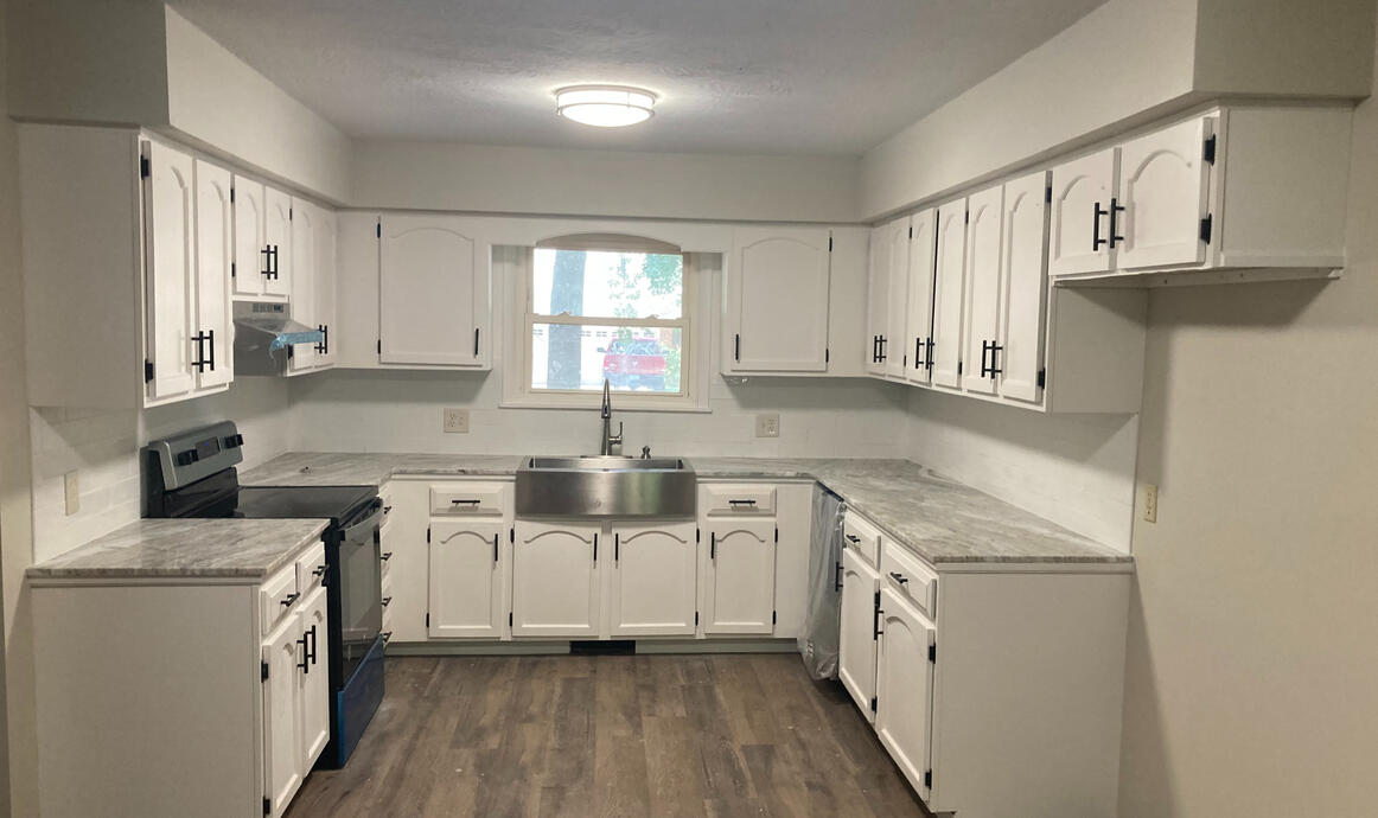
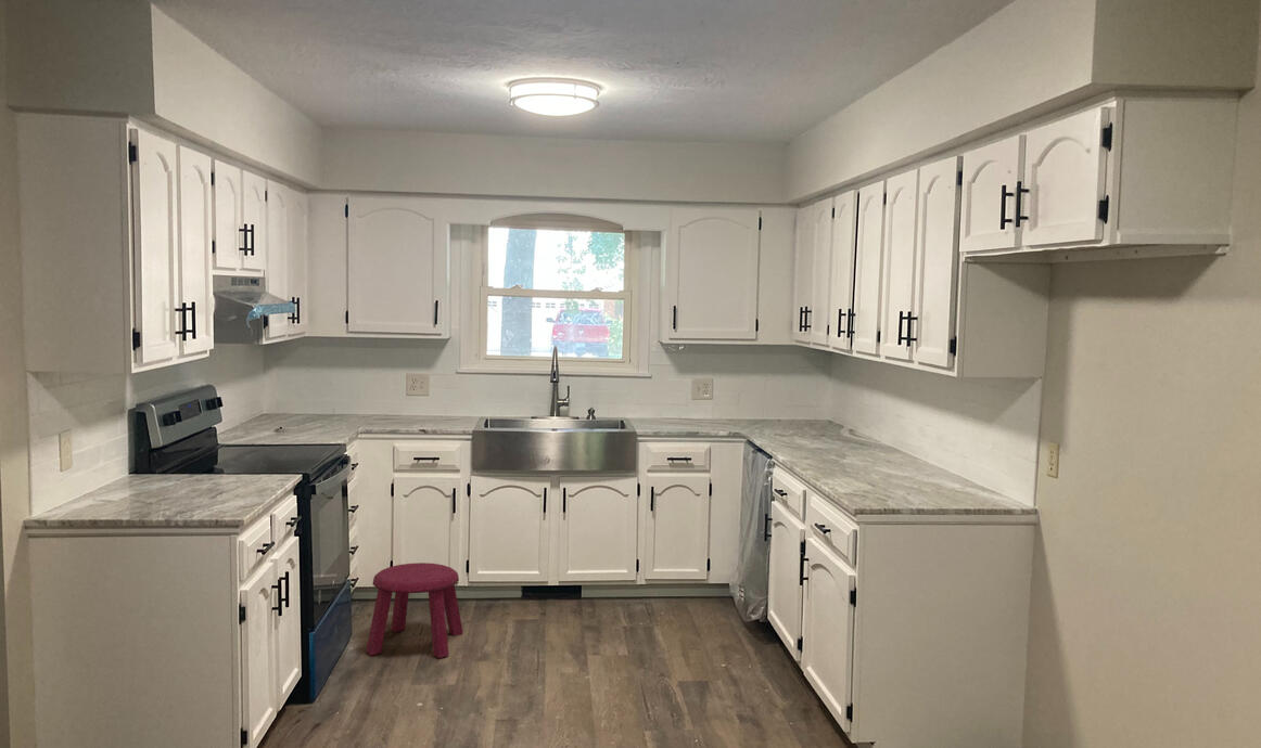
+ stool (407, 605)
